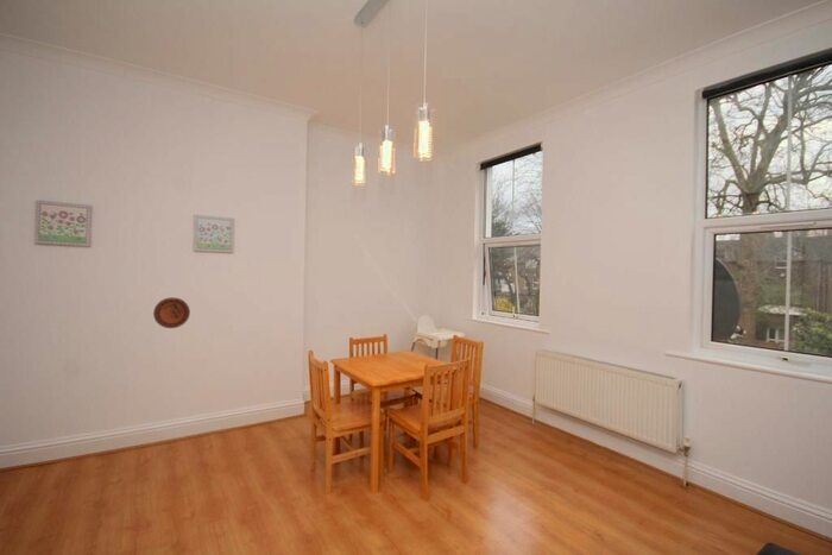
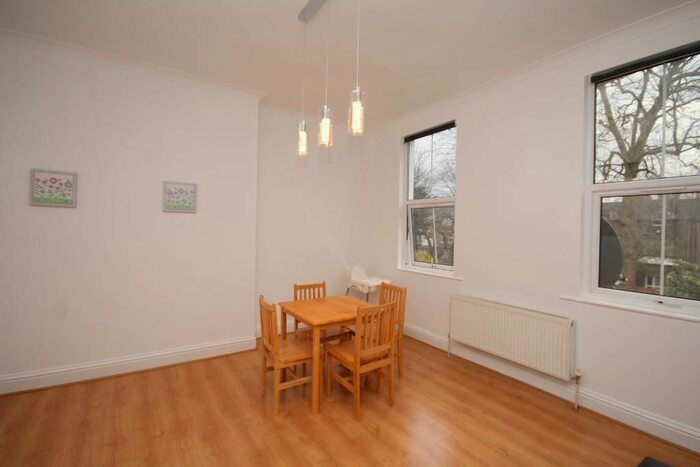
- decorative plate (171, 313)
